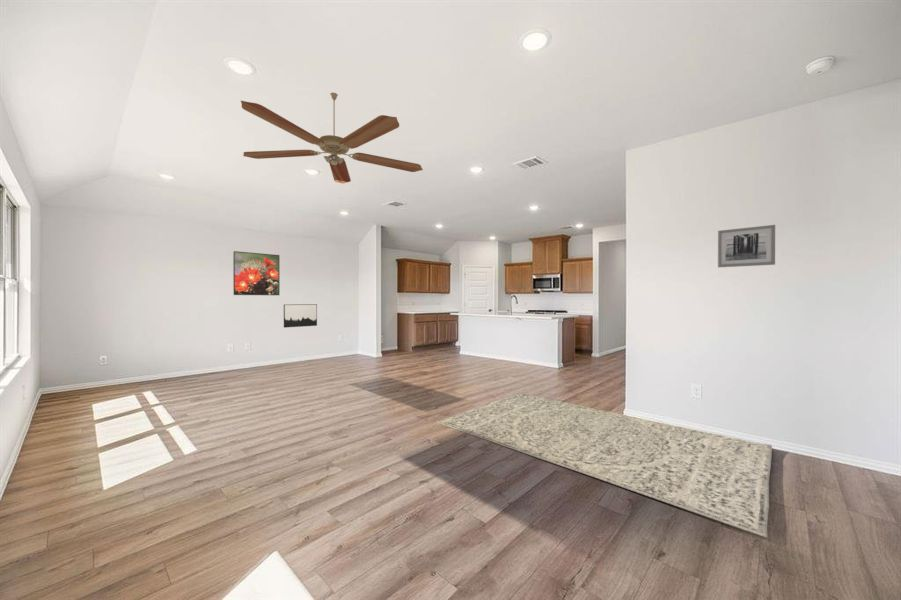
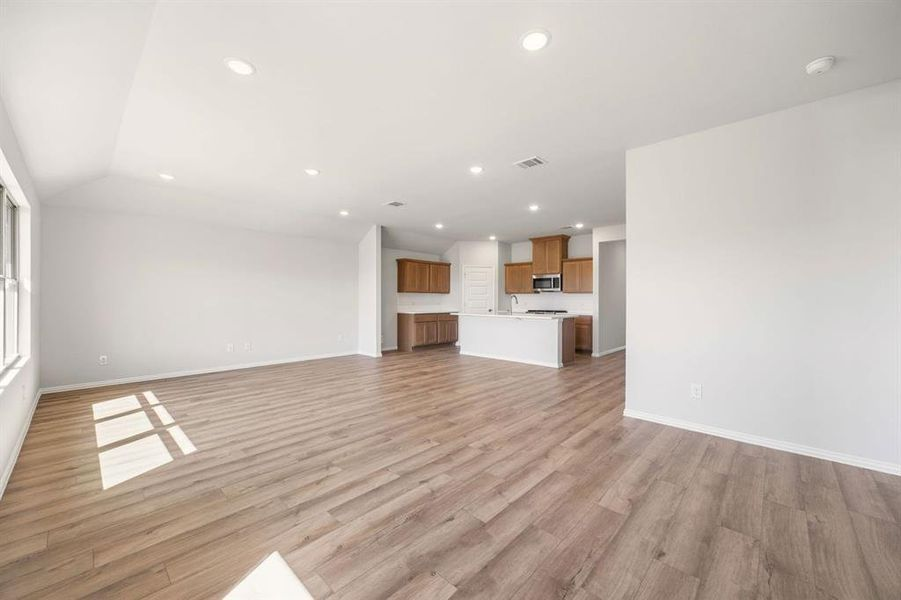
- ceiling fan (334, 132)
- rug (589, 433)
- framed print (257, 274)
- wall art (300, 315)
- wall art (745, 247)
